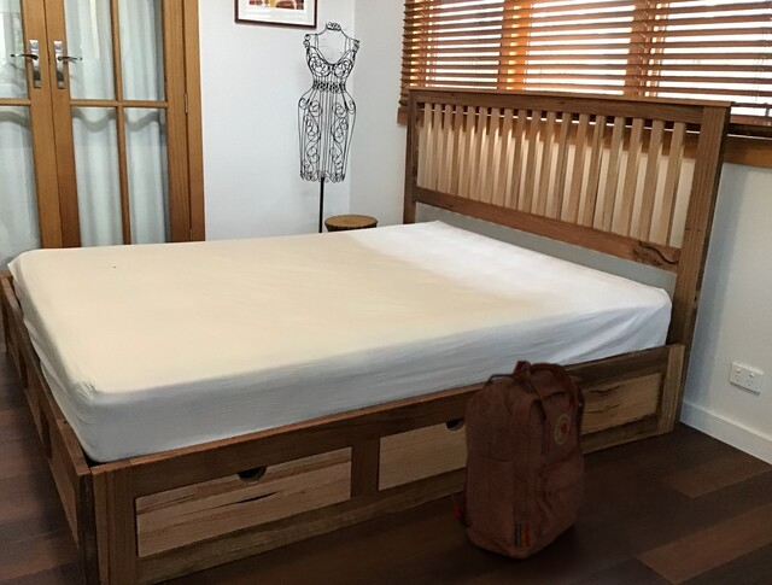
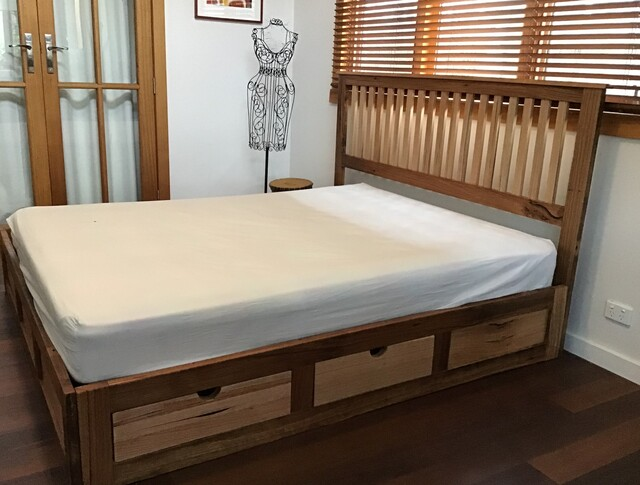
- backpack (519, 447)
